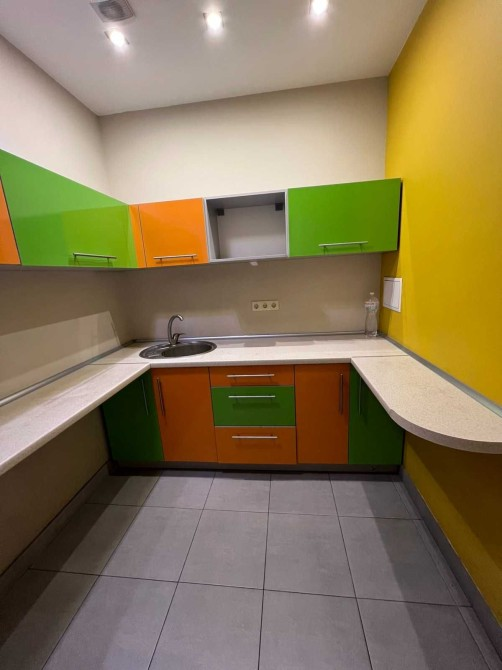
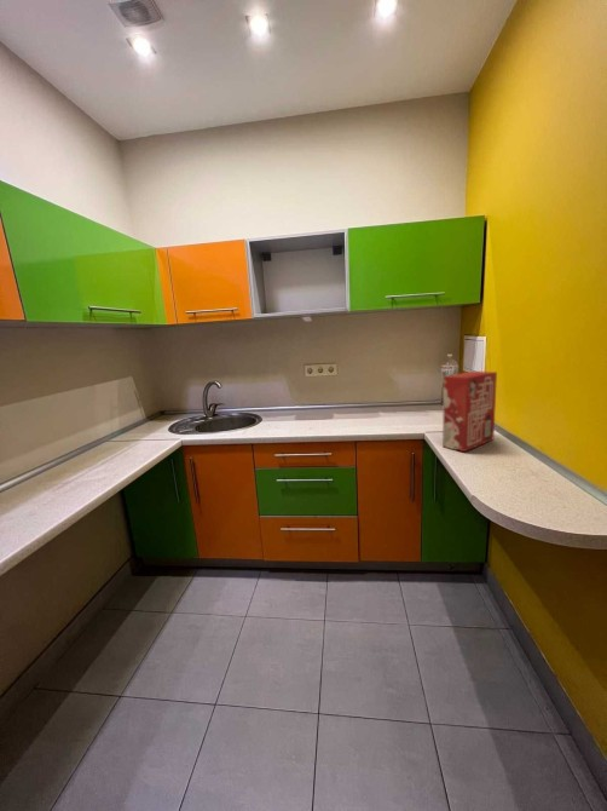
+ cereal box (469, 409)
